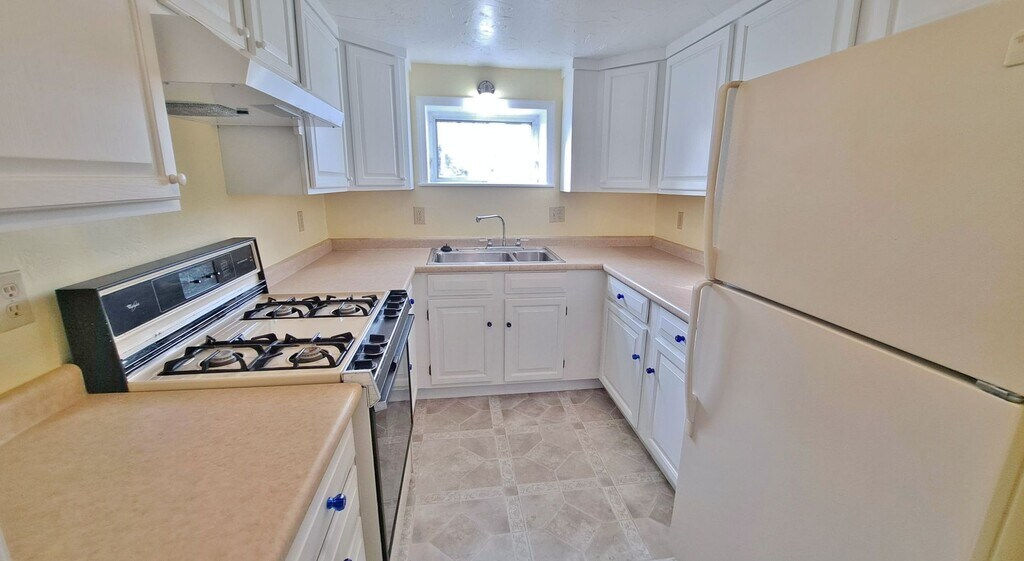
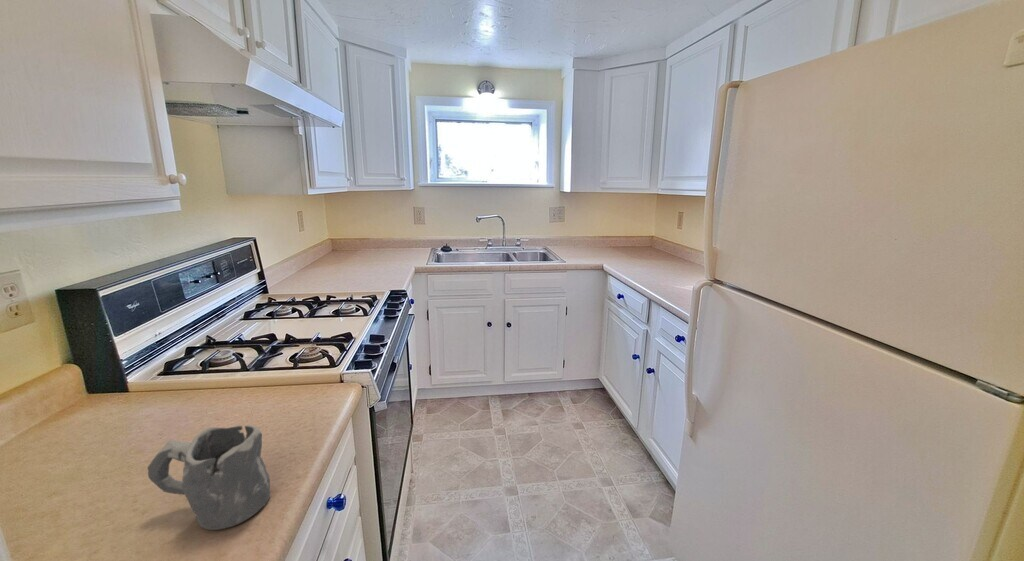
+ mug (207, 473)
